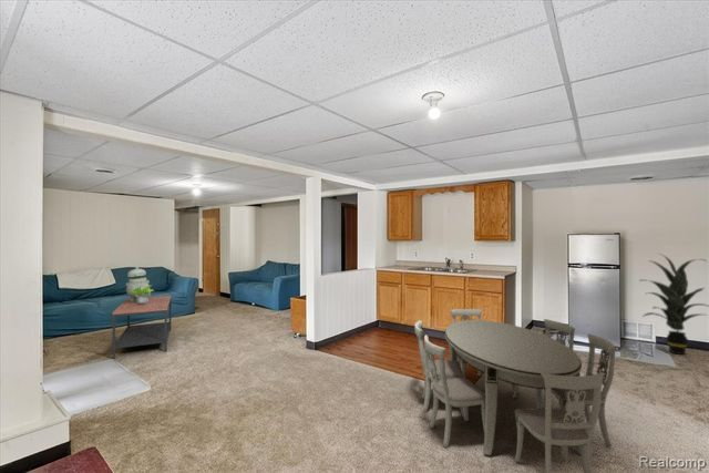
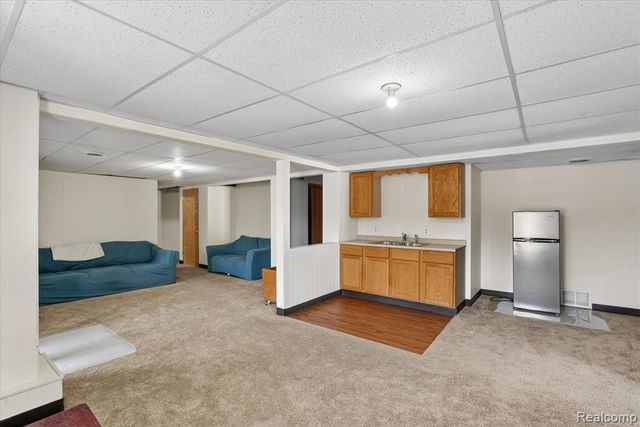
- dining table (503, 374)
- coffee table (145, 325)
- potted plant (141, 295)
- indoor plant (671, 301)
- vessel (137, 281)
